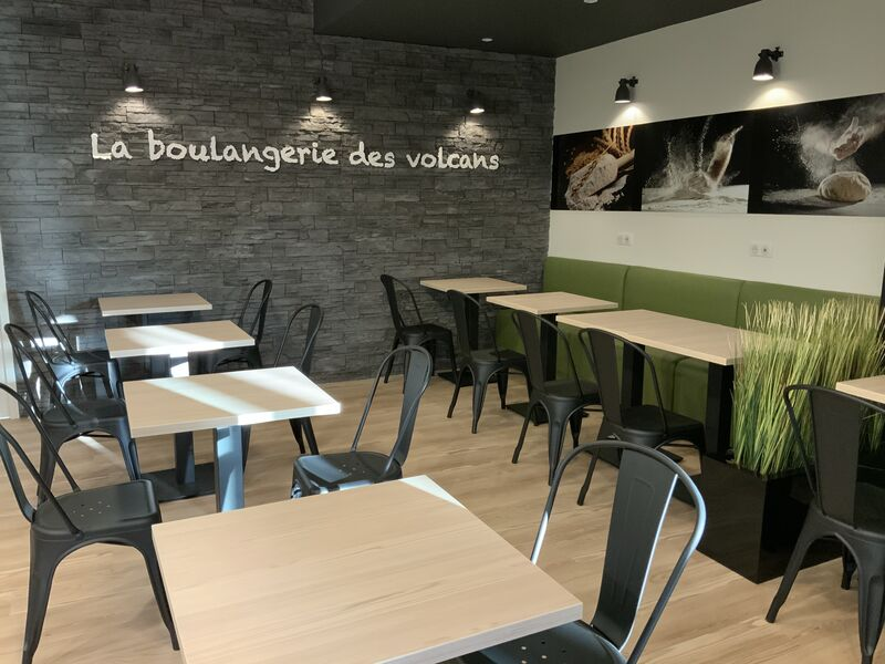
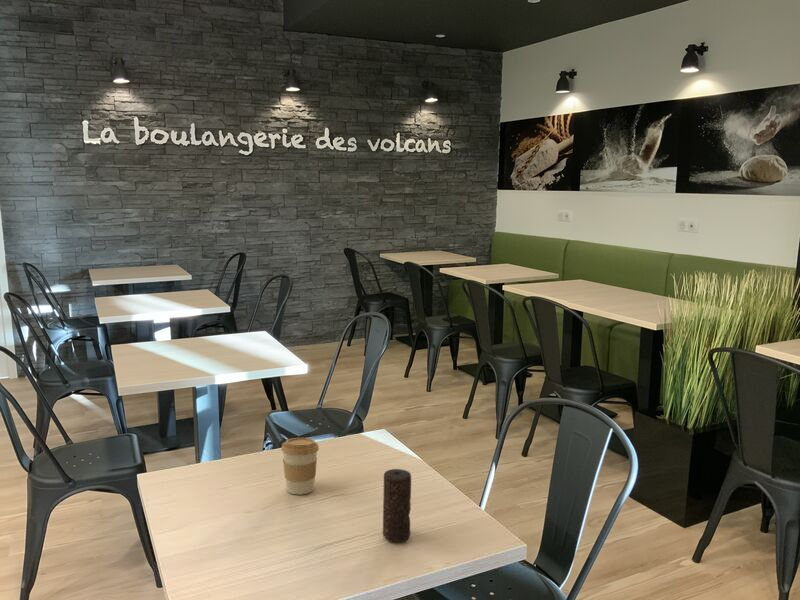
+ candle (397, 505)
+ coffee cup (300, 464)
